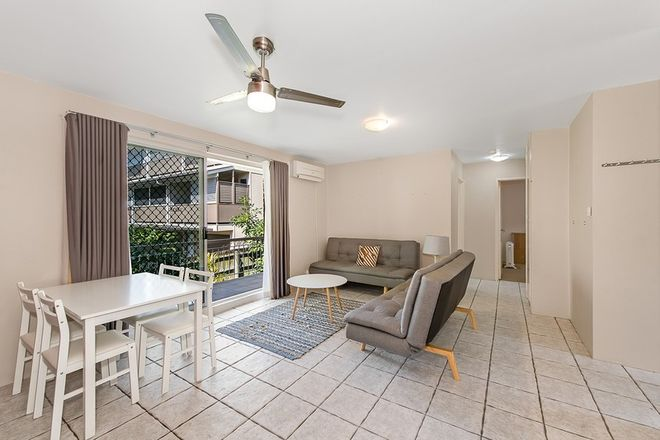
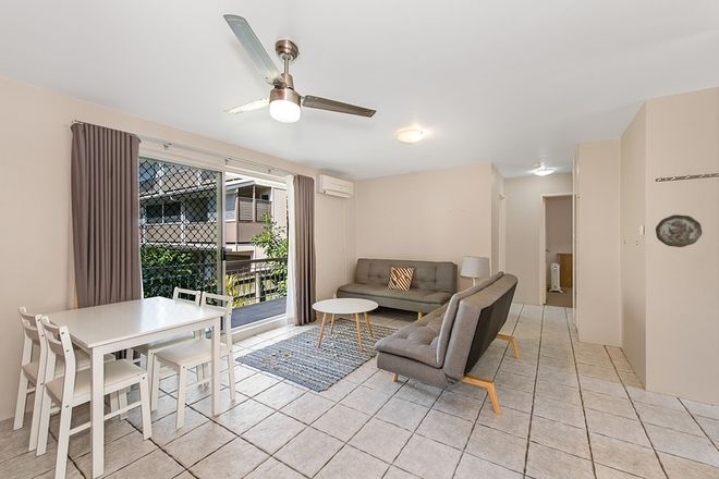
+ decorative plate (677, 231)
